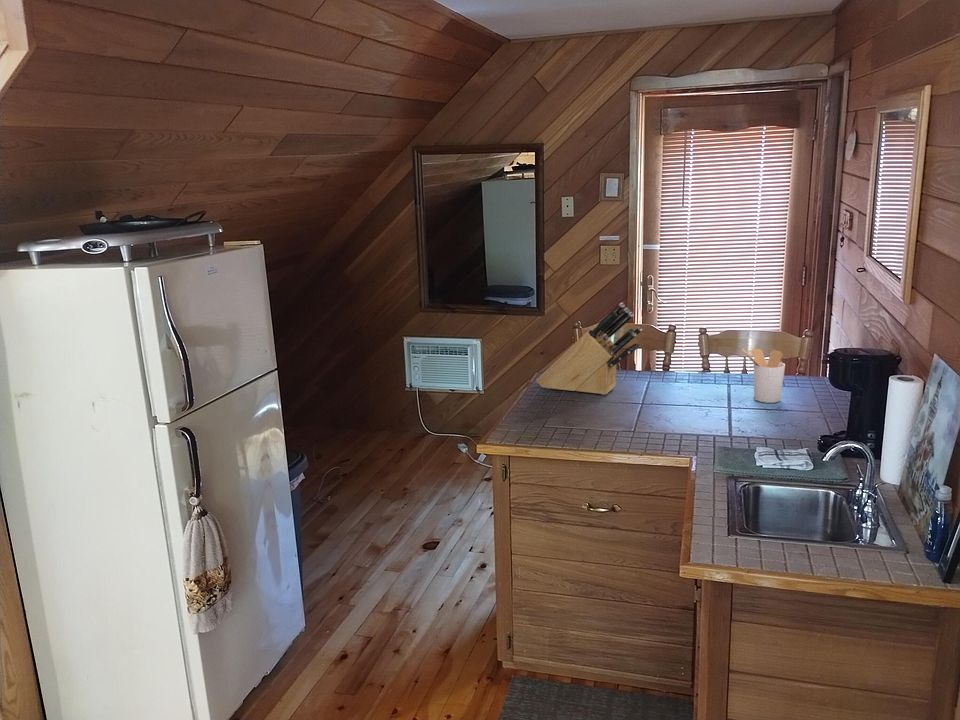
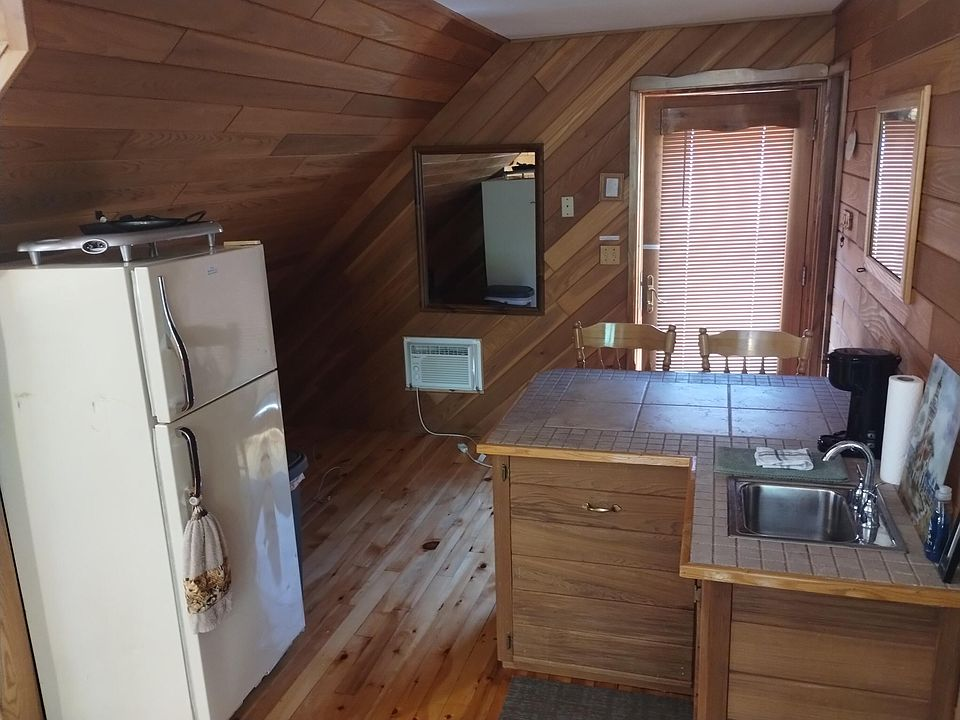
- utensil holder (761, 373)
- knife block (588, 346)
